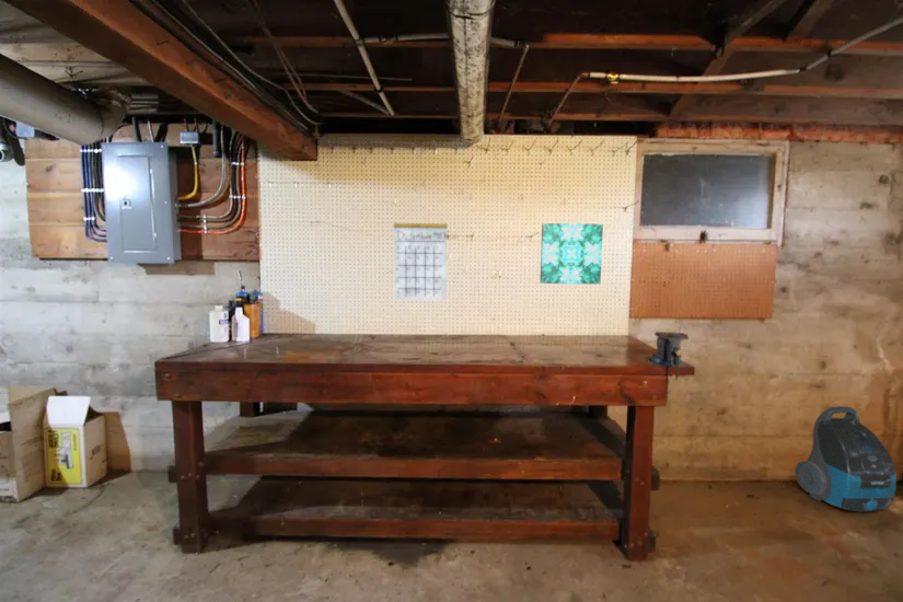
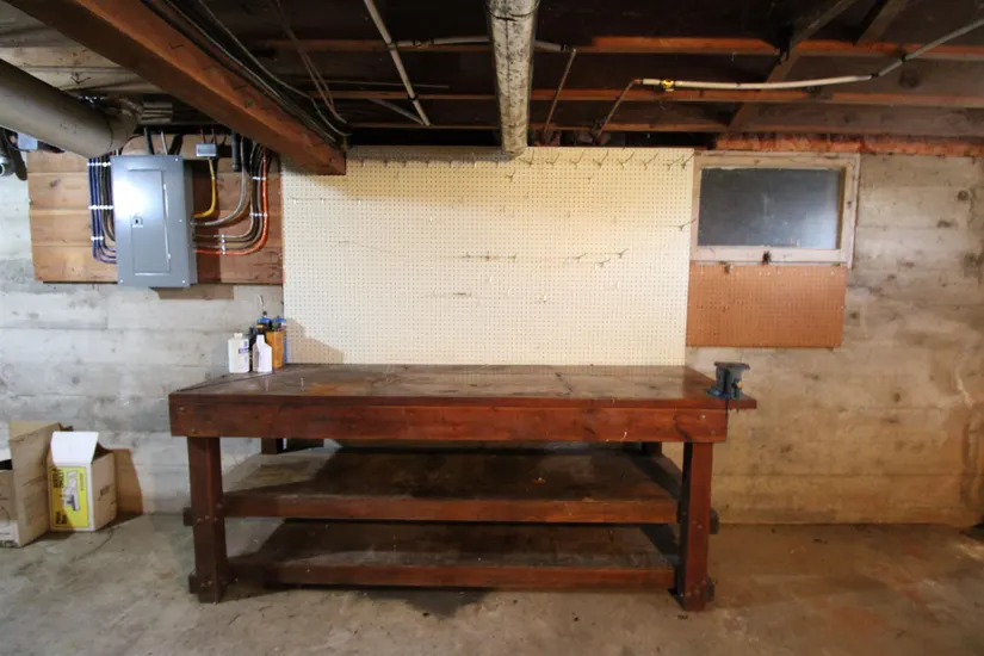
- wall art (570, 254)
- calendar (420, 253)
- vacuum cleaner (847, 456)
